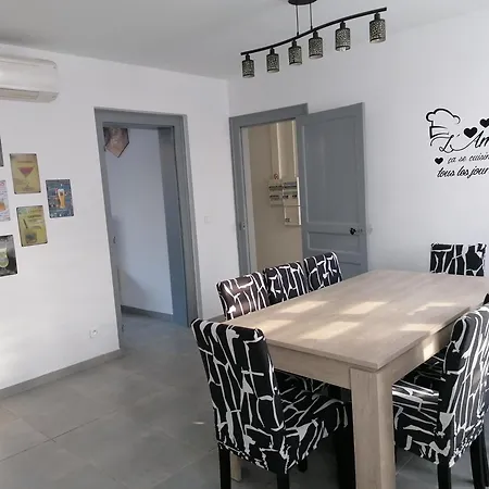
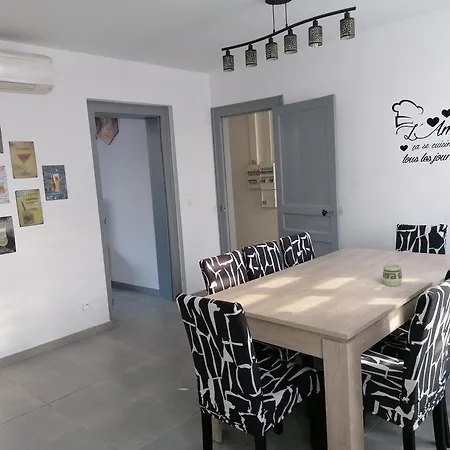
+ cup (392, 275)
